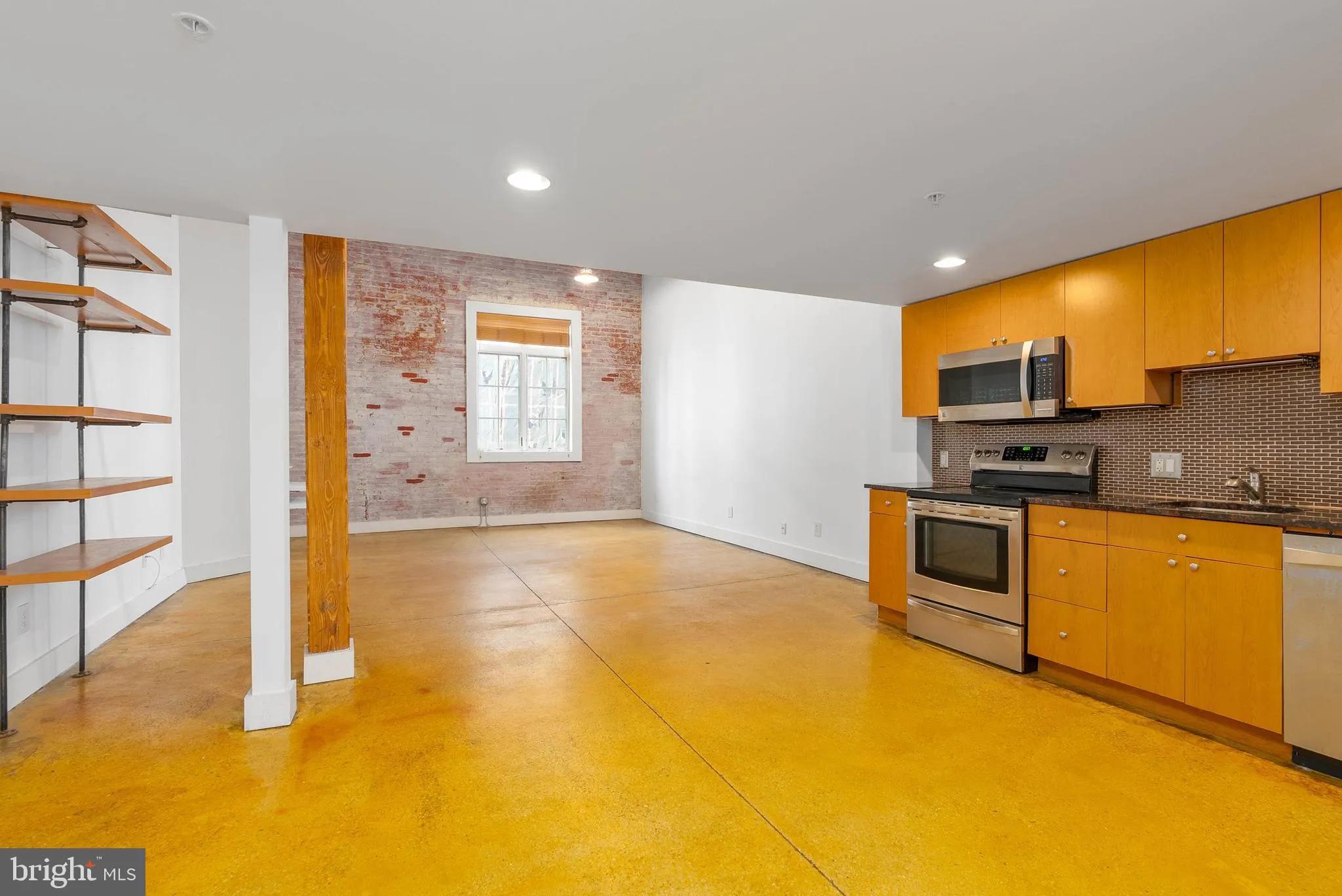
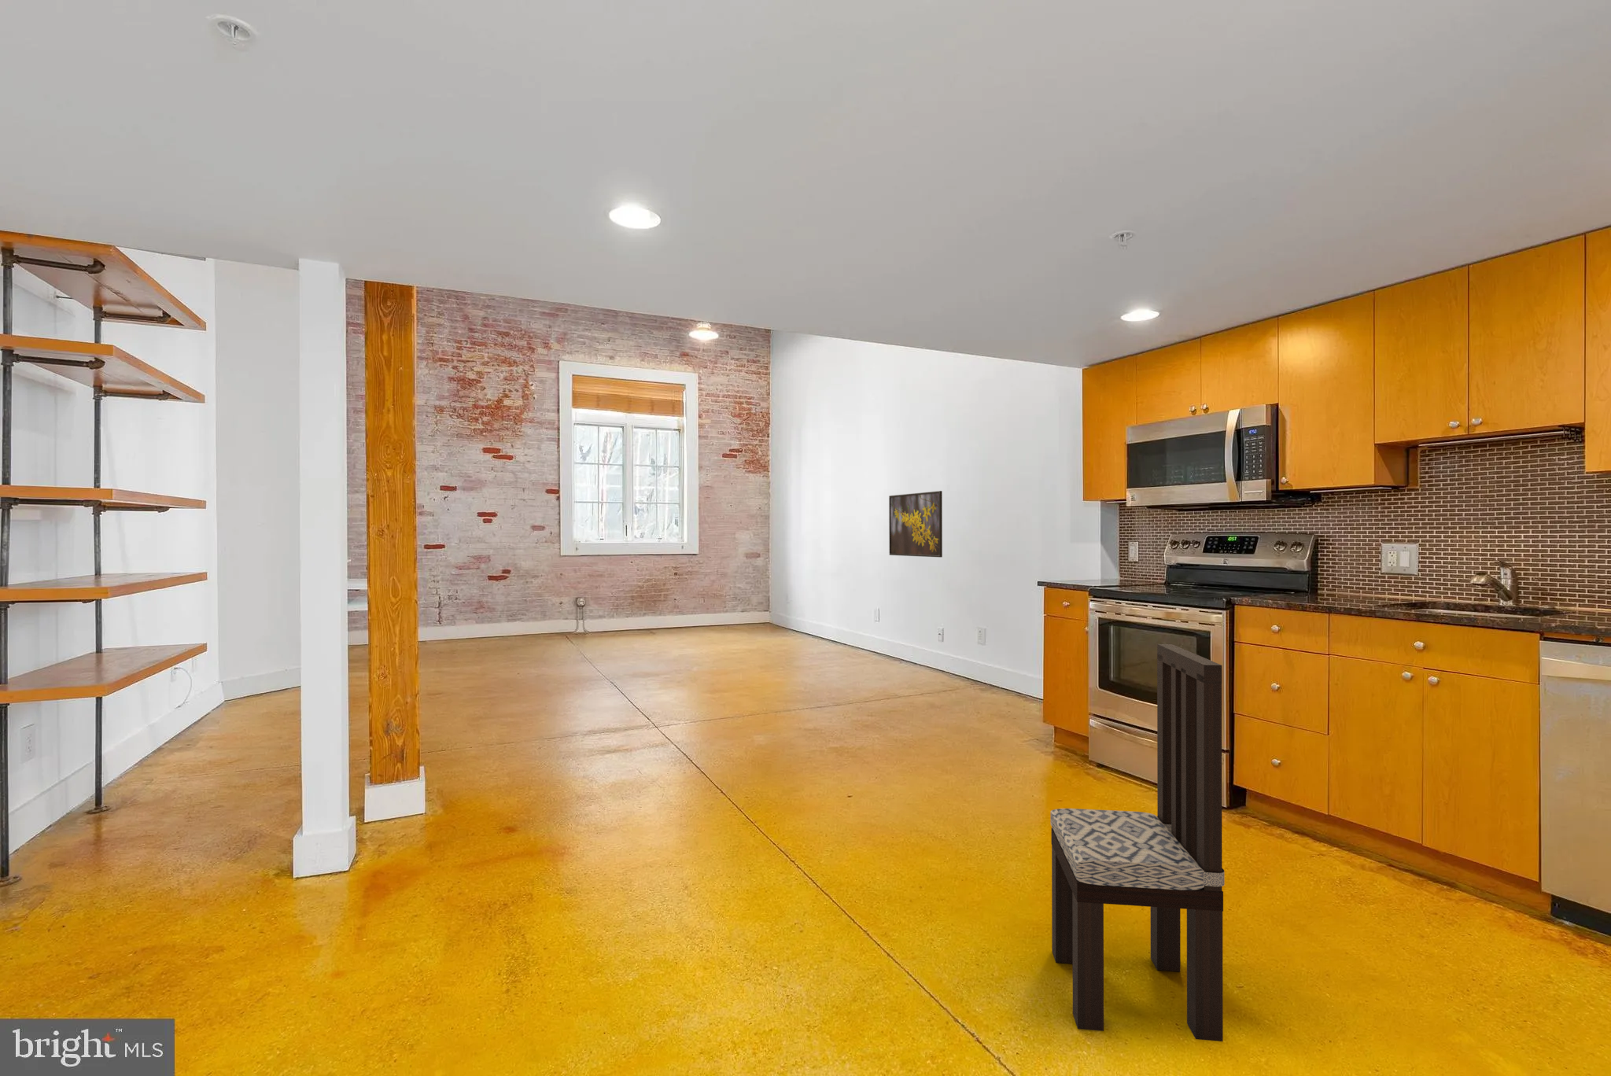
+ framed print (914, 525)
+ dining chair (1130, 821)
